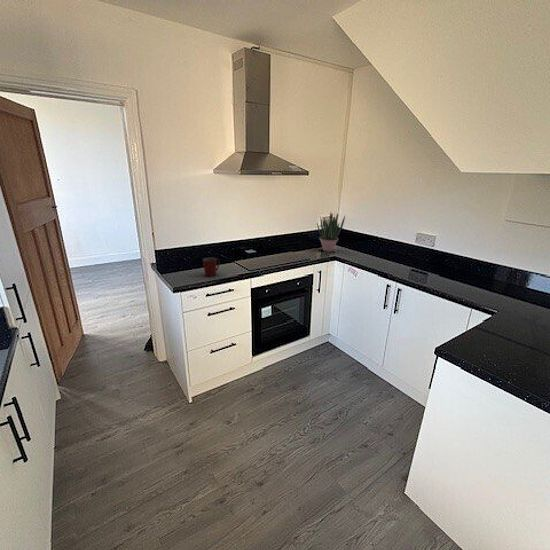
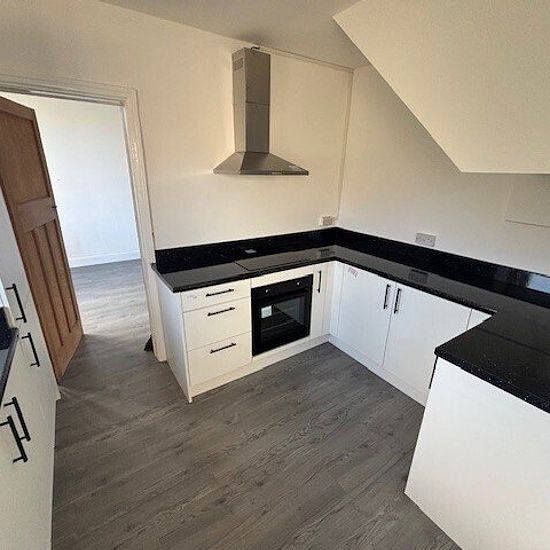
- potted plant (330, 231)
- mug (212, 266)
